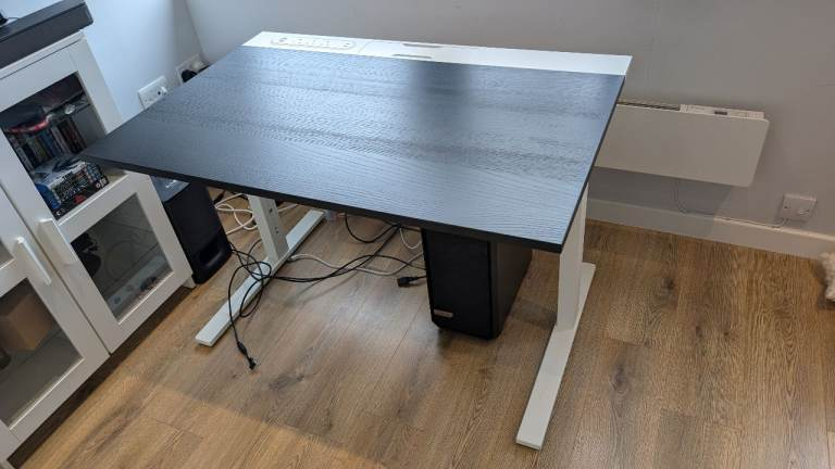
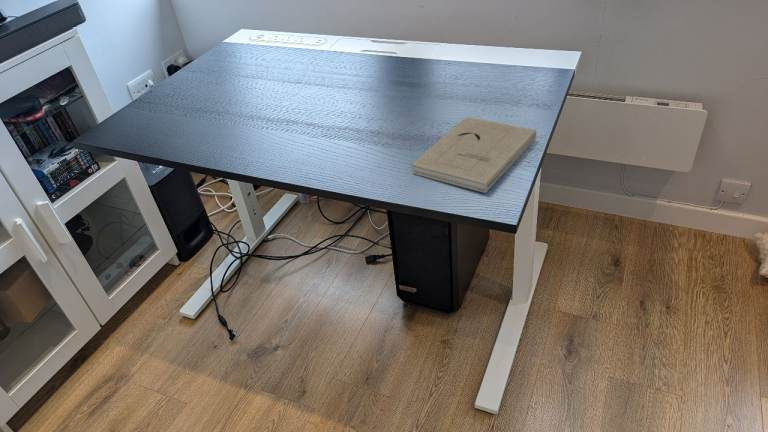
+ book (475, 151)
